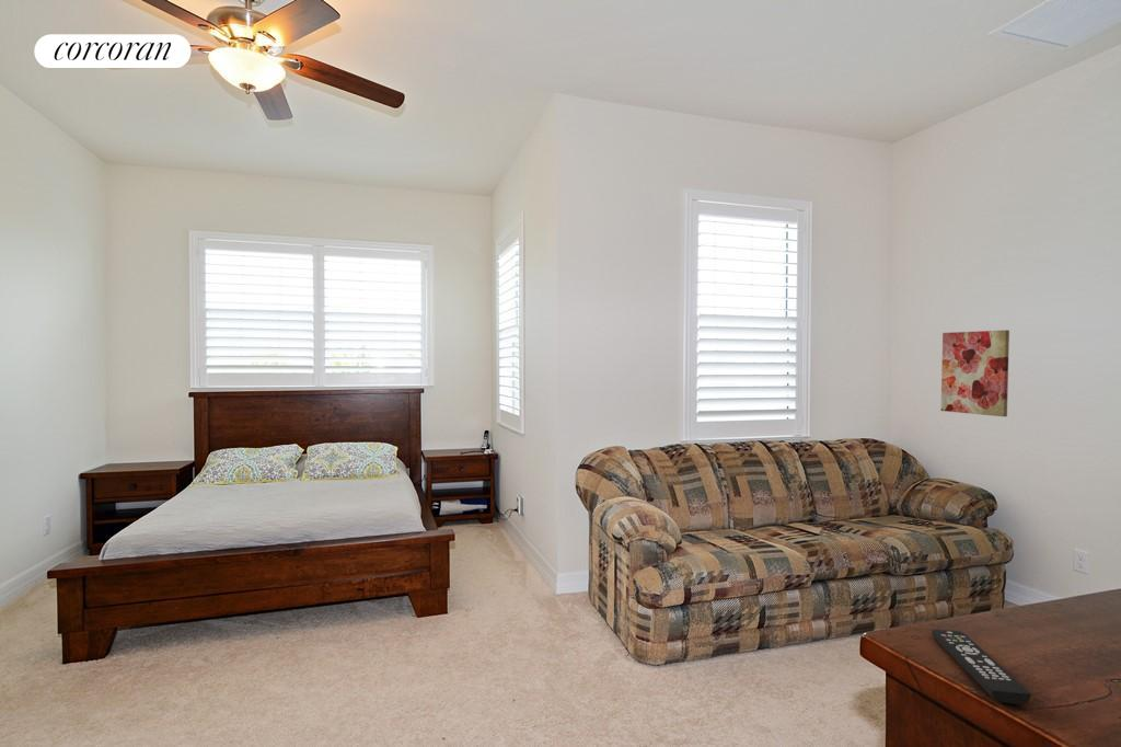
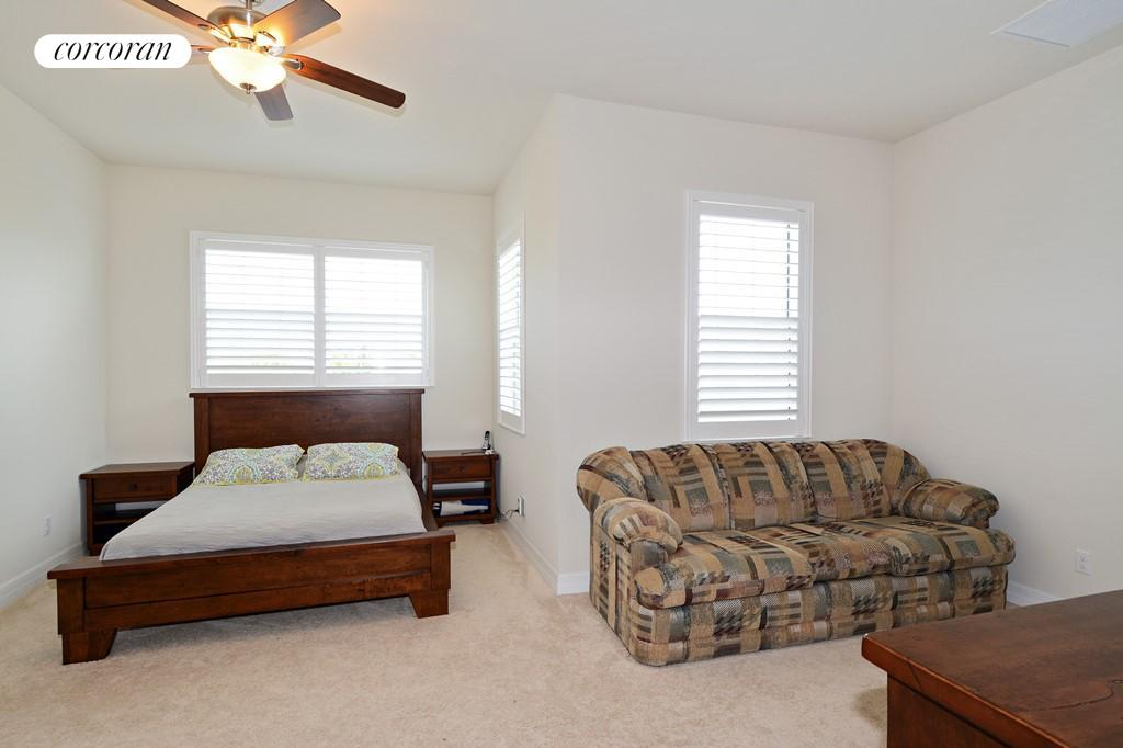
- remote control (975, 663)
- wall art (973, 372)
